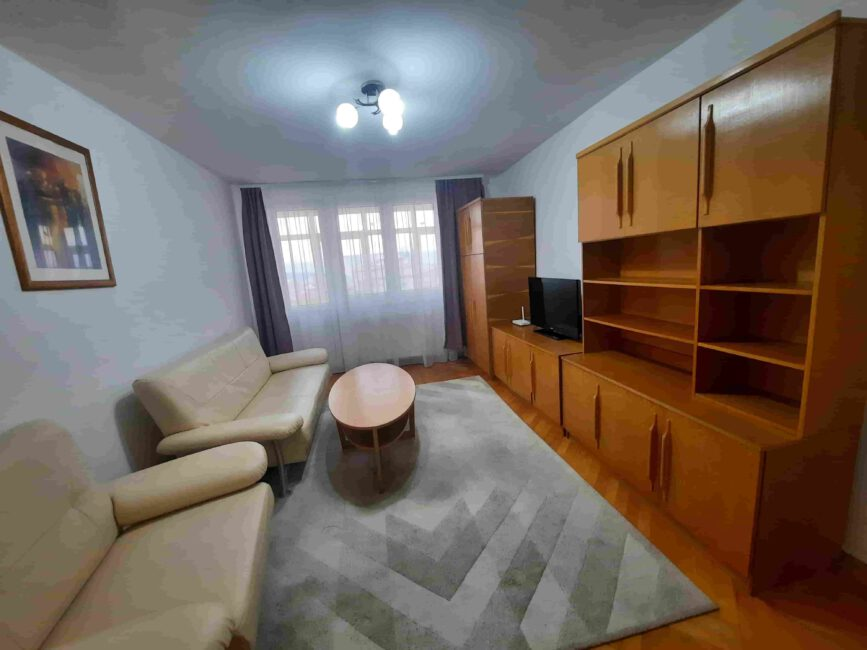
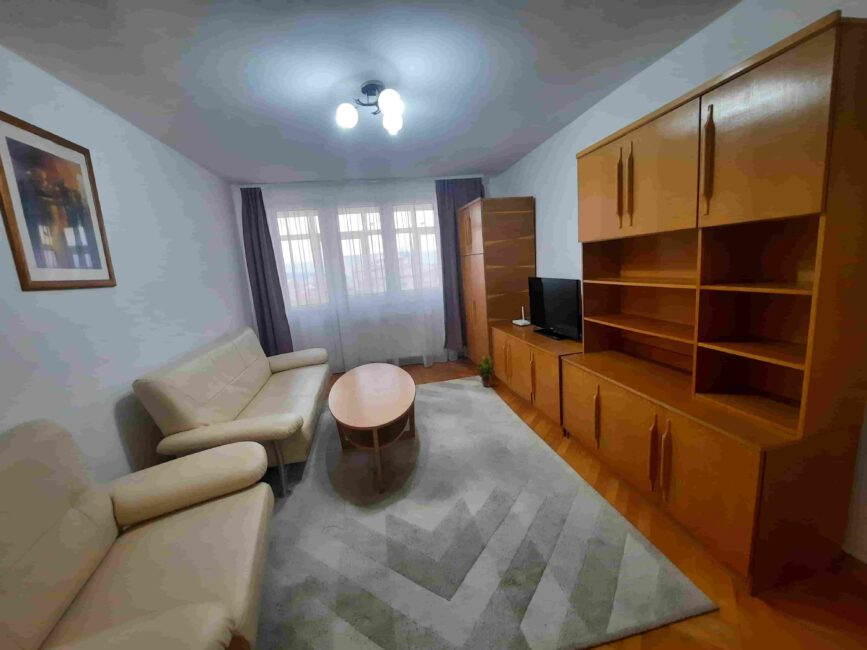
+ potted plant (486, 371)
